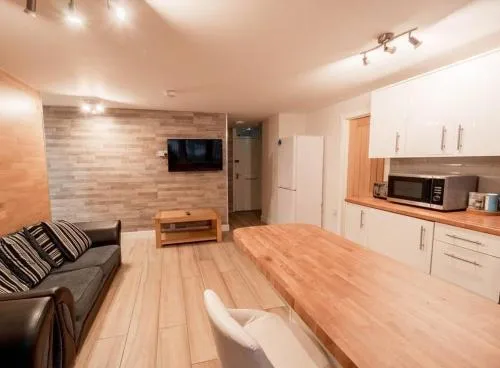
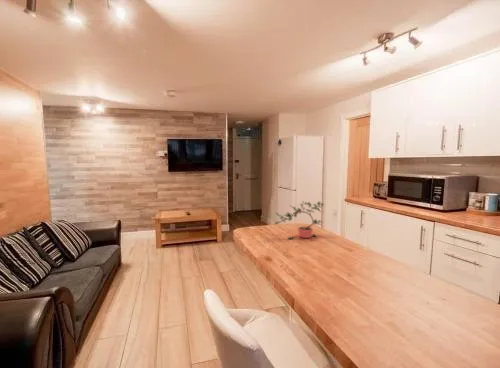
+ potted plant (296, 215)
